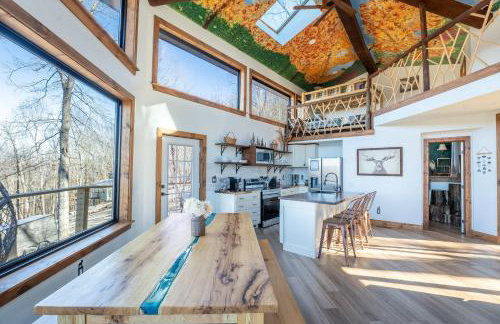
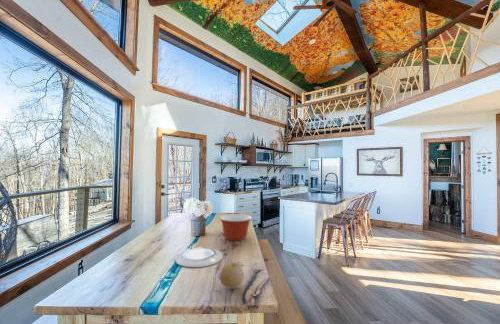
+ mixing bowl (235, 227)
+ fruit (232, 275)
+ plate (199, 255)
